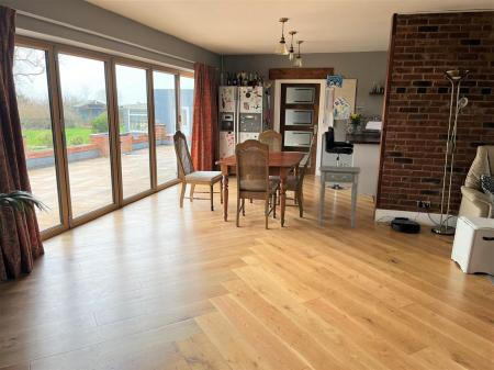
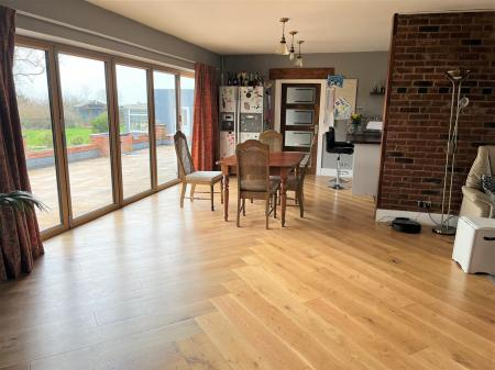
- side table (337, 182)
